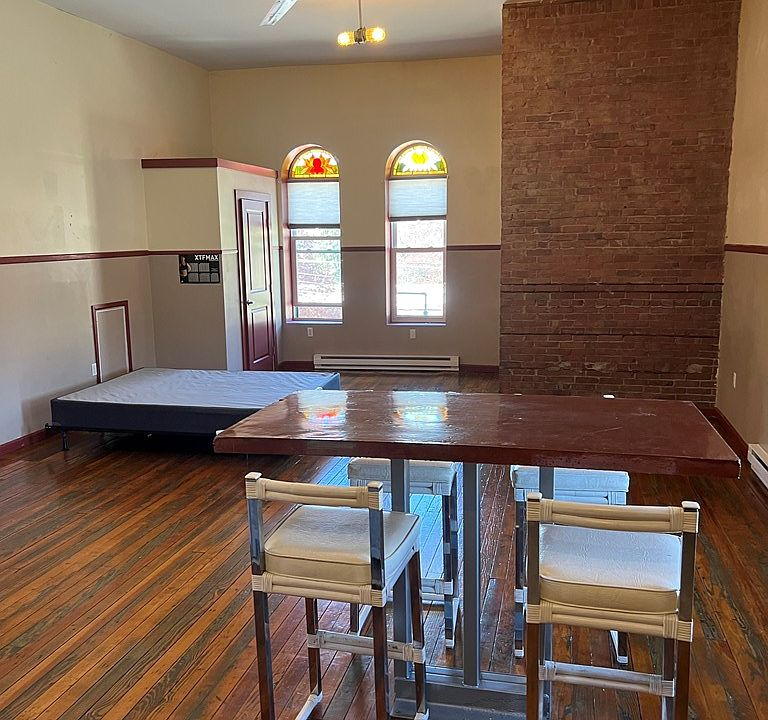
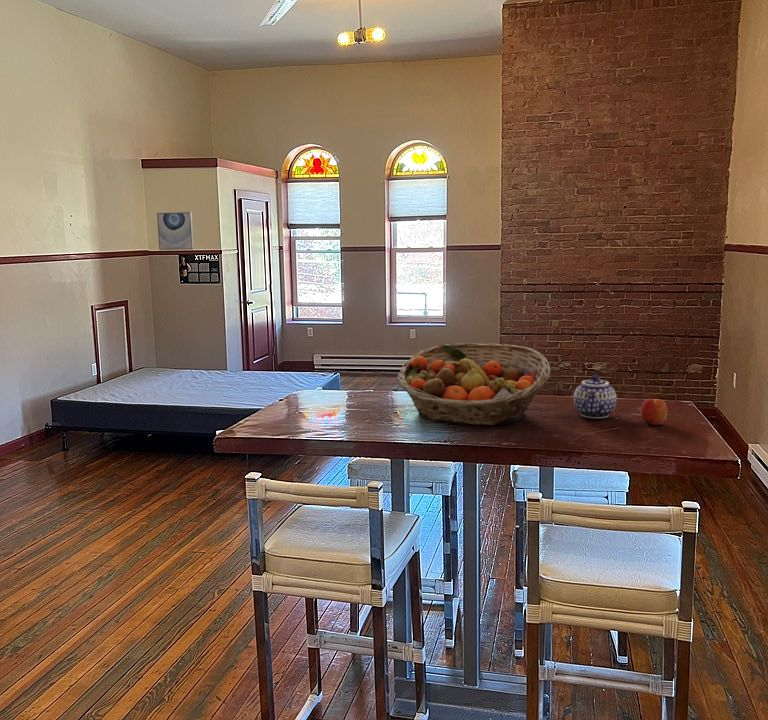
+ fruit (654, 410)
+ teapot (595, 395)
+ wall art (175, 231)
+ fruit basket (472, 382)
